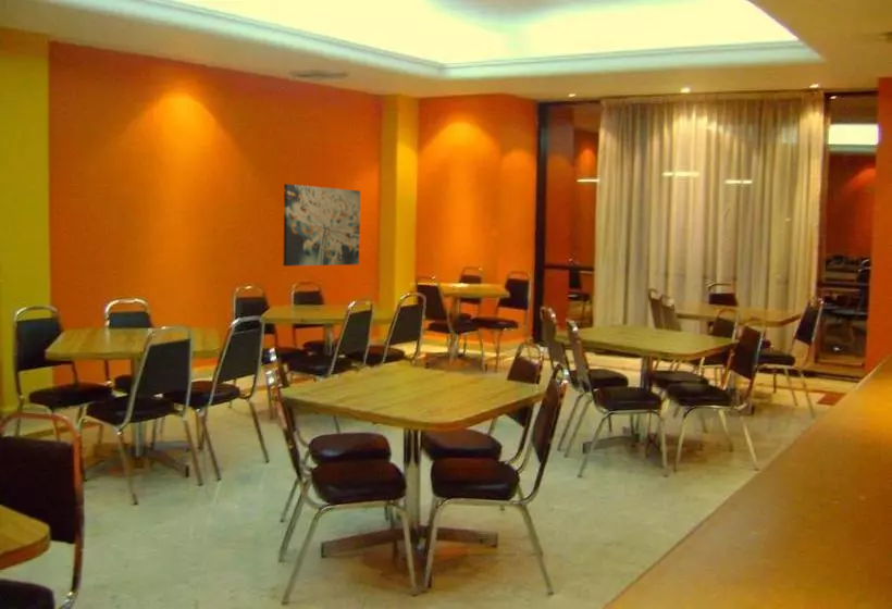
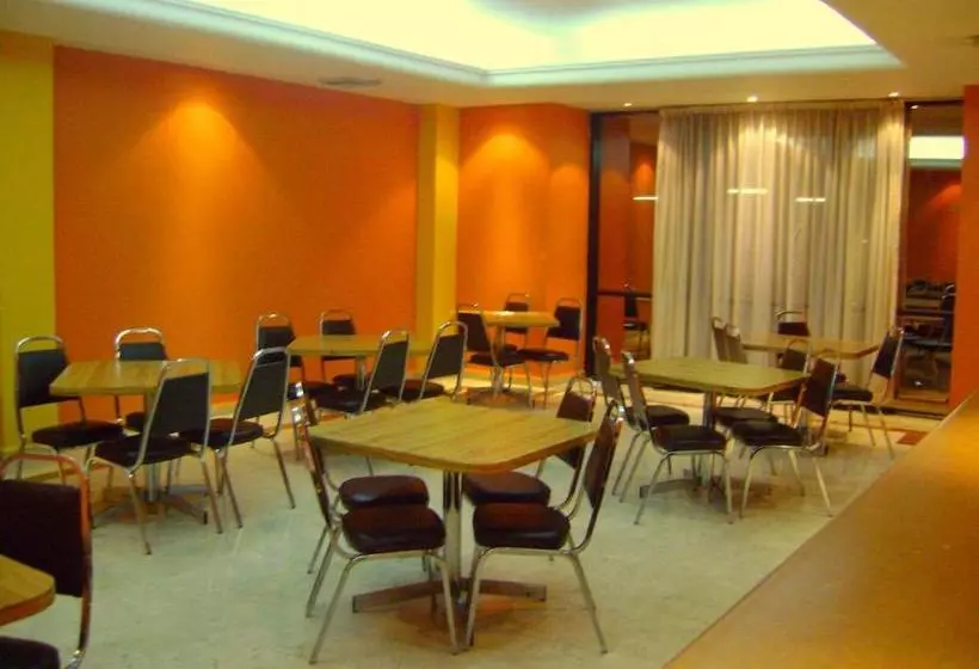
- wall art (323, 226)
